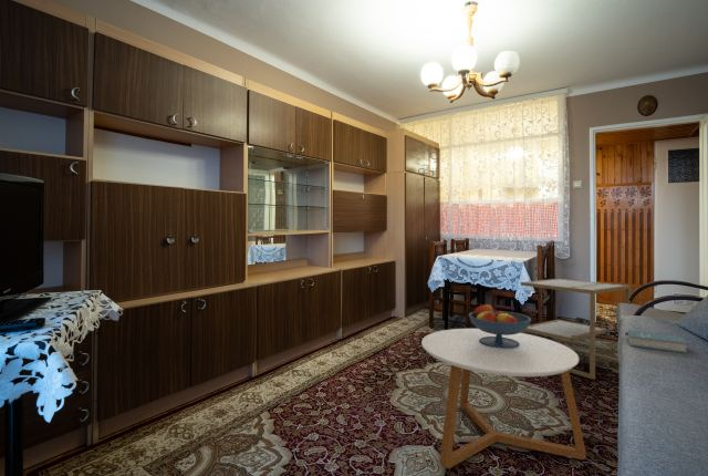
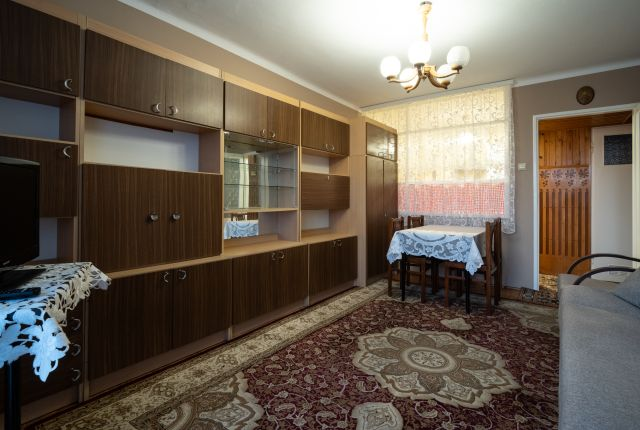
- fruit bowl (499, 324)
- coffee table (497, 374)
- side table (573, 322)
- book (655, 340)
